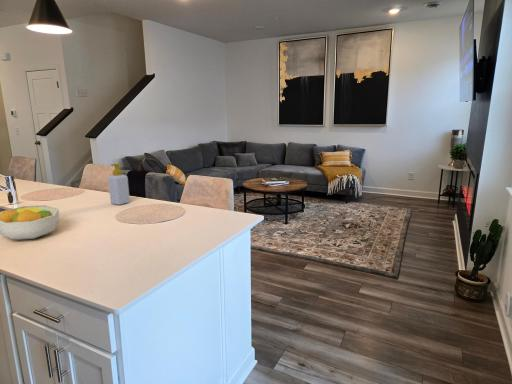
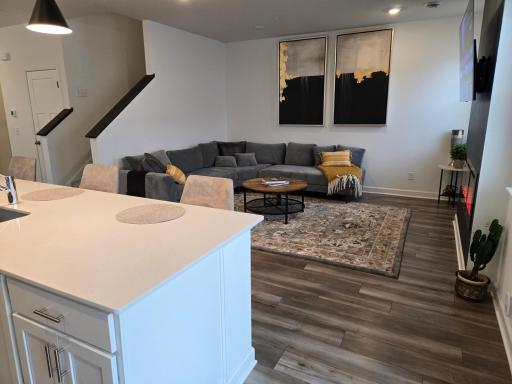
- soap bottle (118, 183)
- fruit bowl (28, 218)
